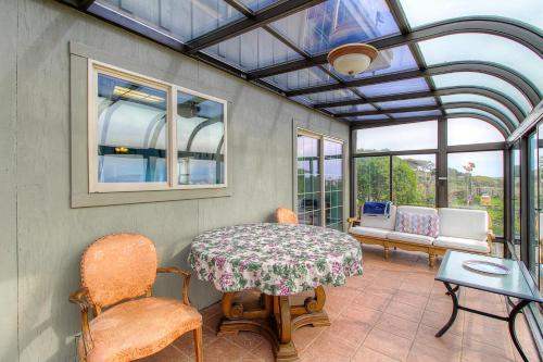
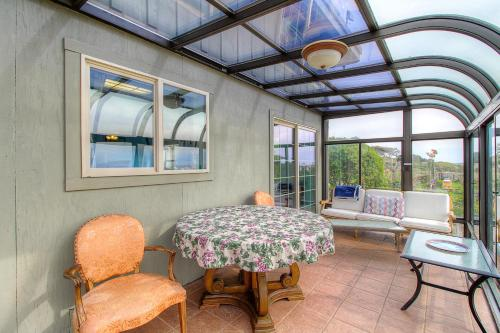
+ coffee table (361, 230)
